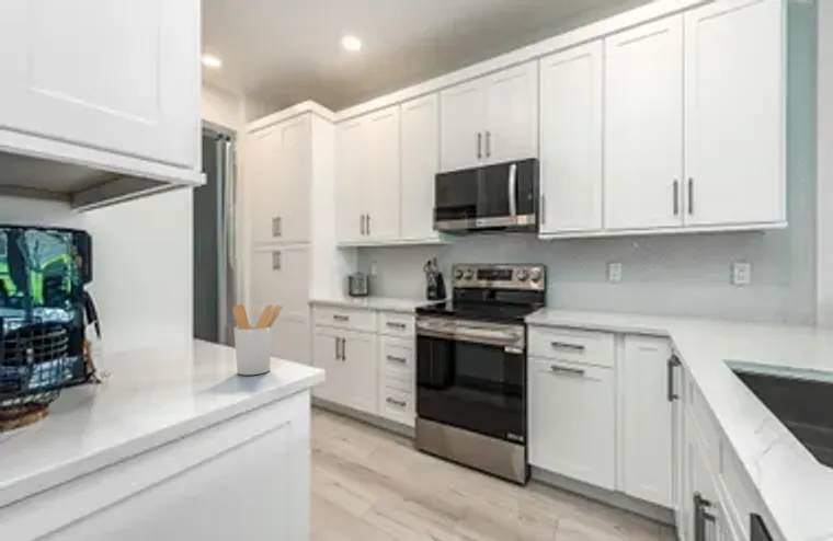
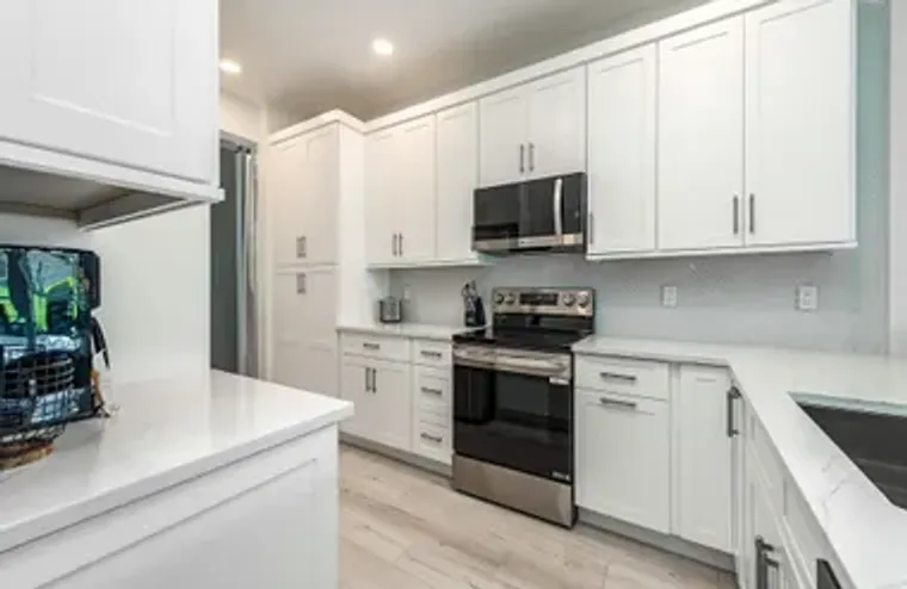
- utensil holder (260, 336)
